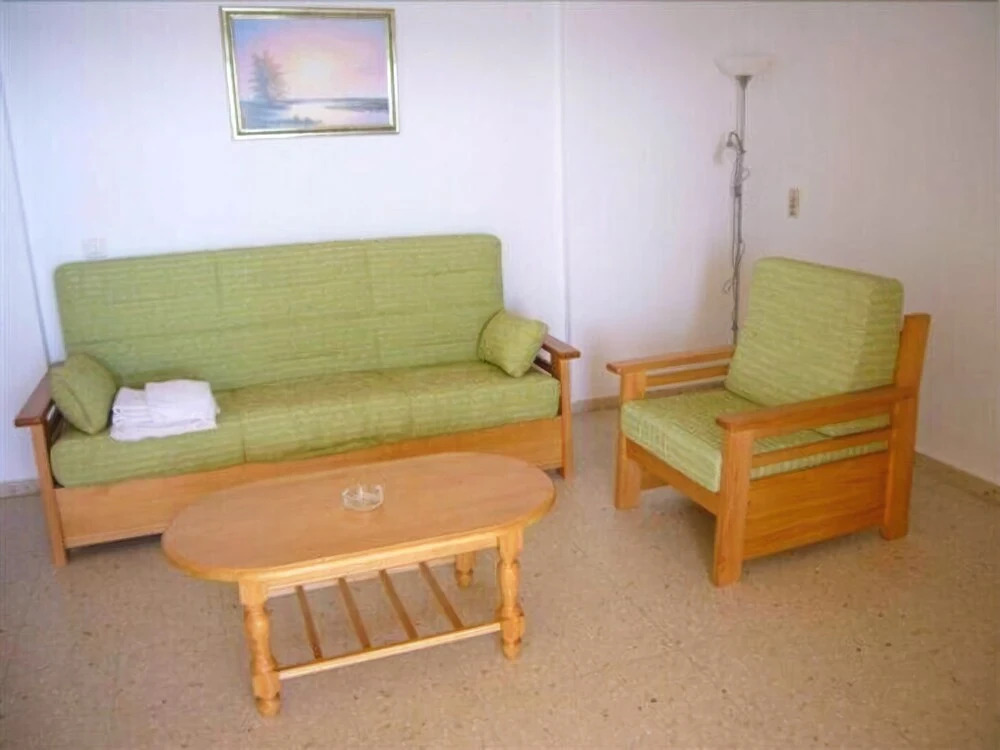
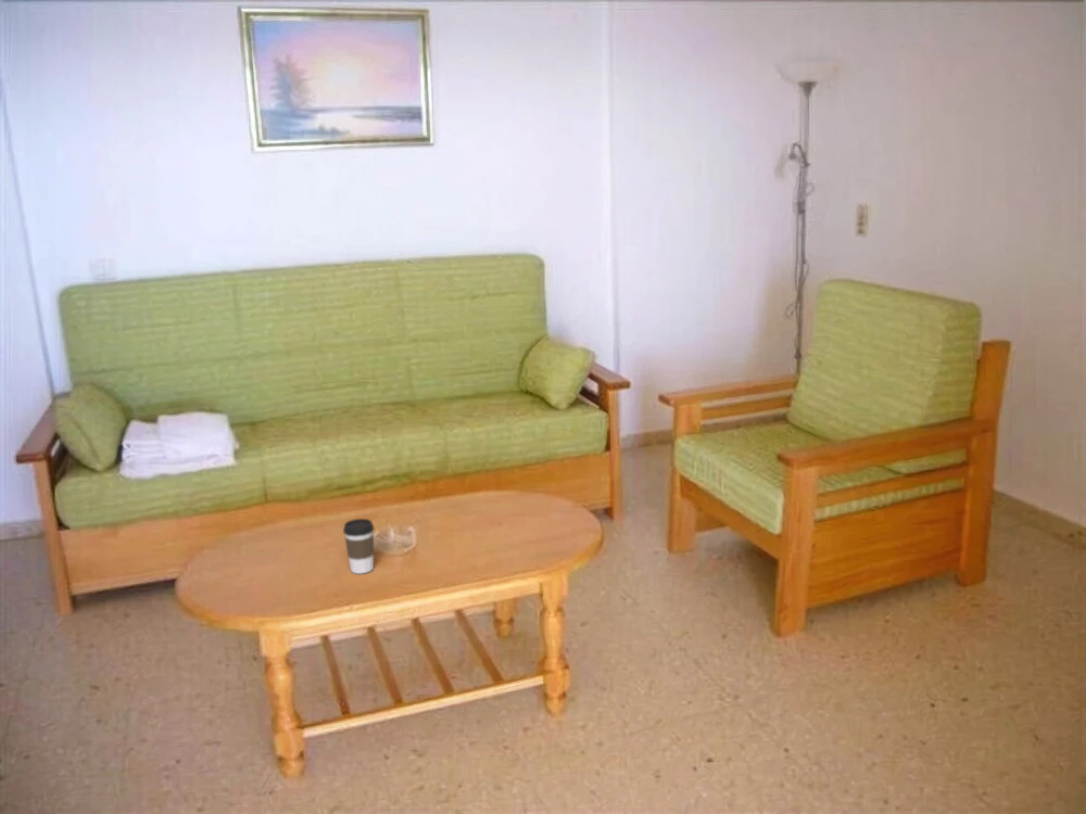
+ coffee cup (359, 546)
